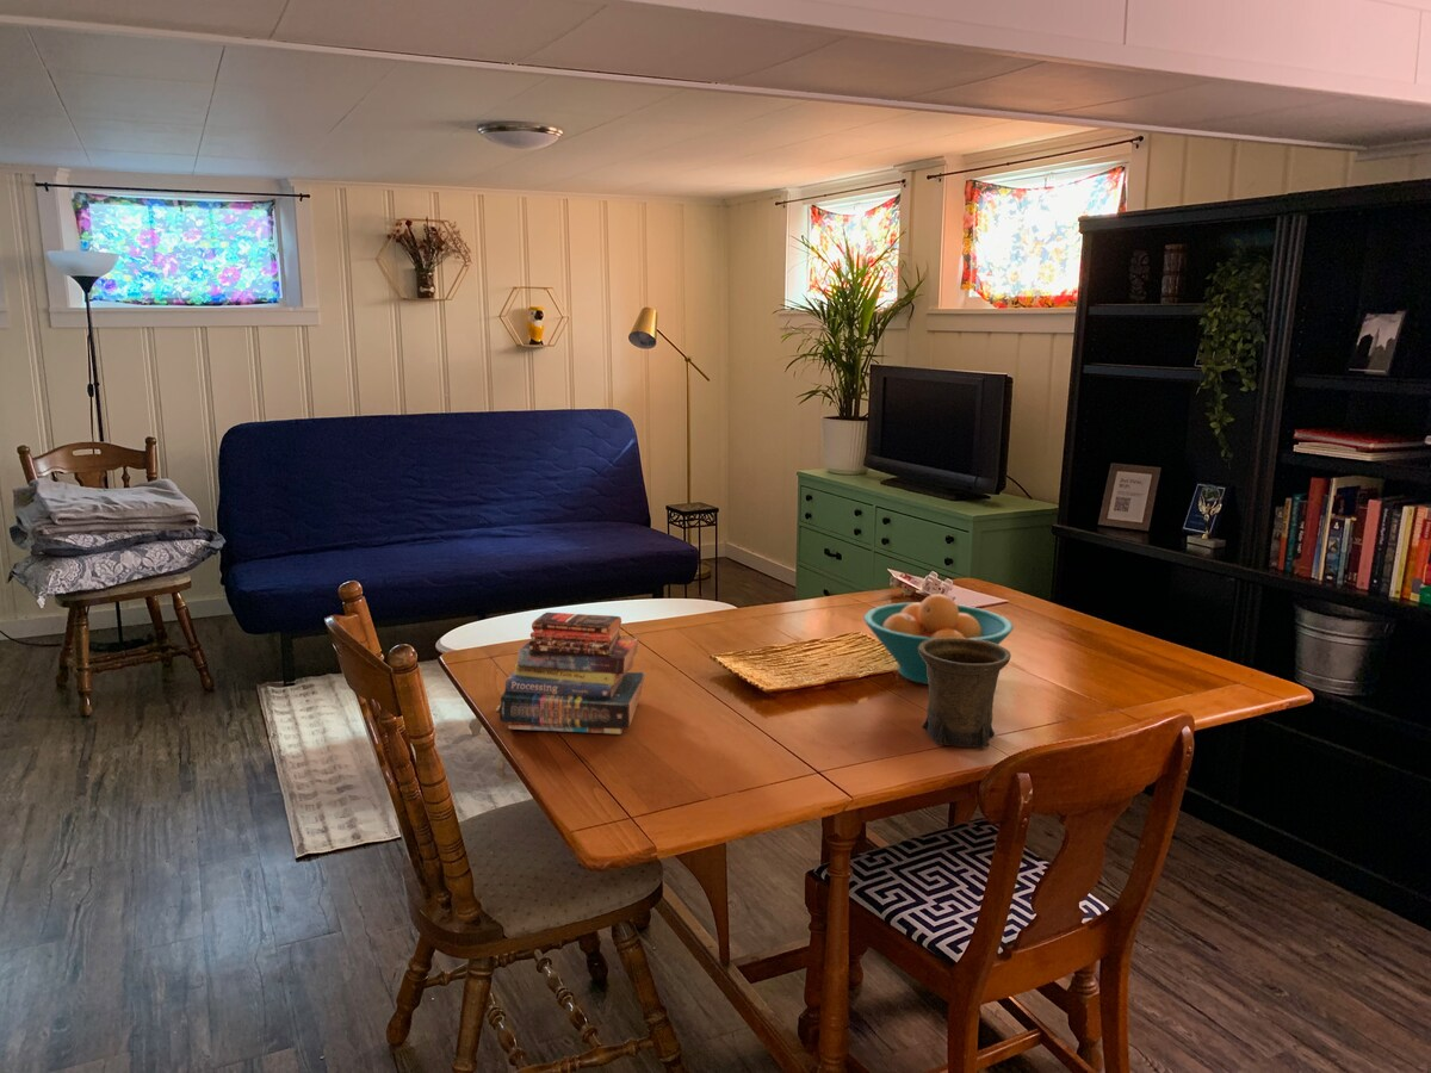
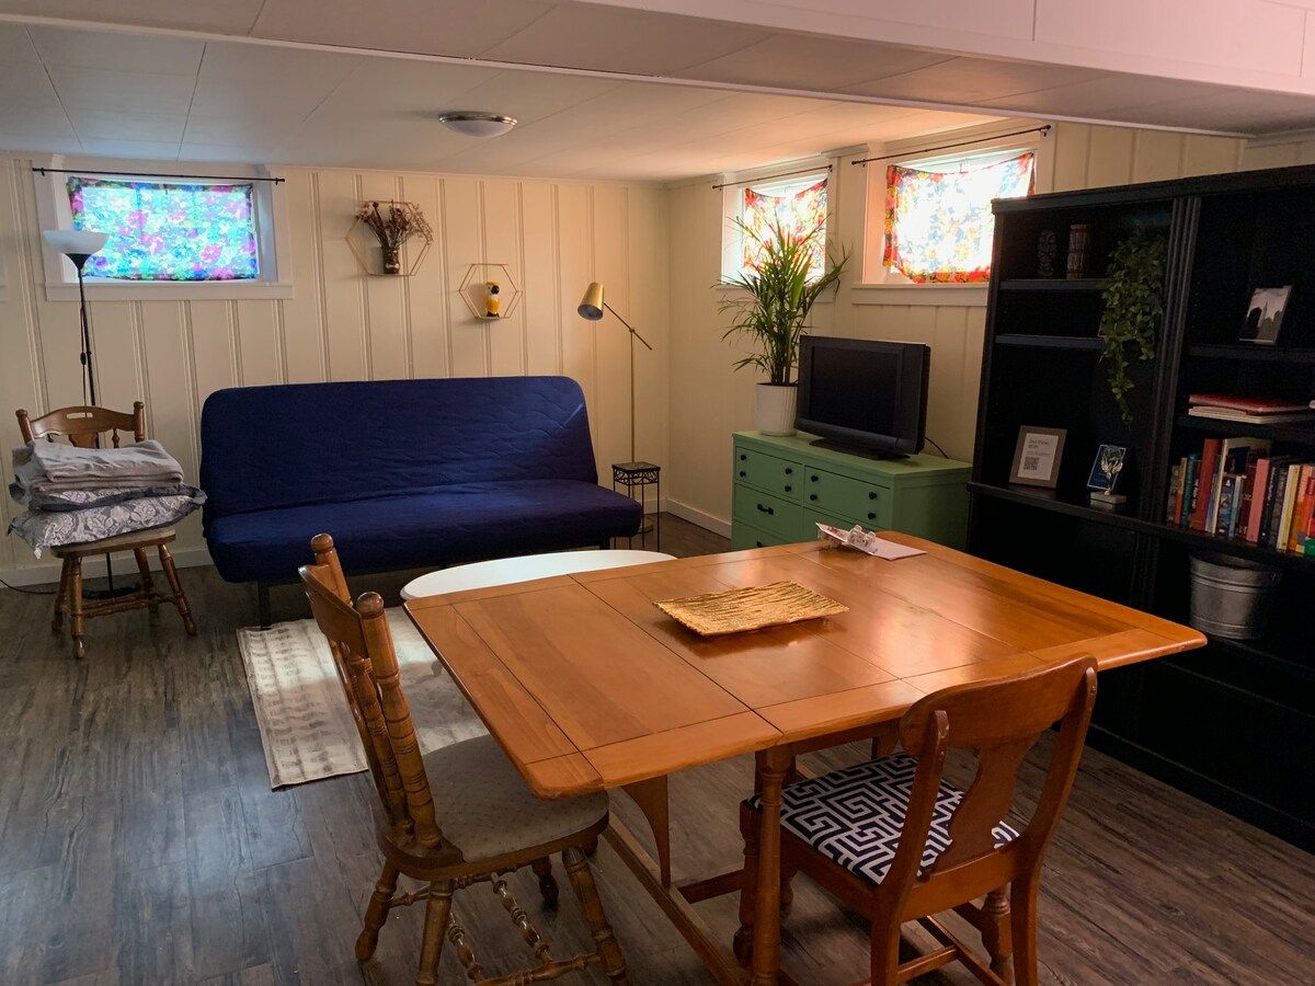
- book (574, 666)
- mug (960, 693)
- fruit bowl (936, 634)
